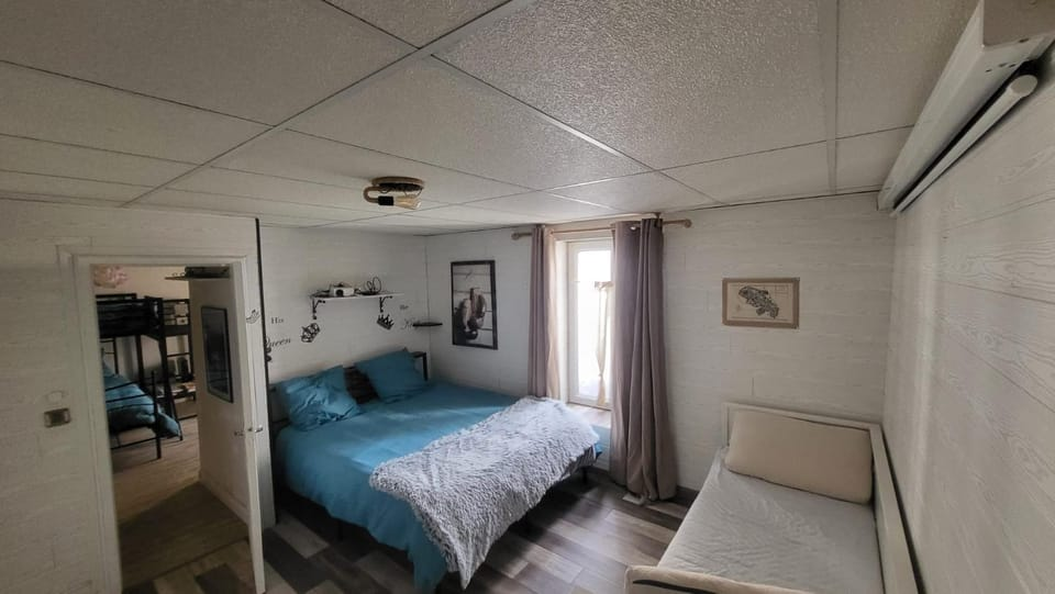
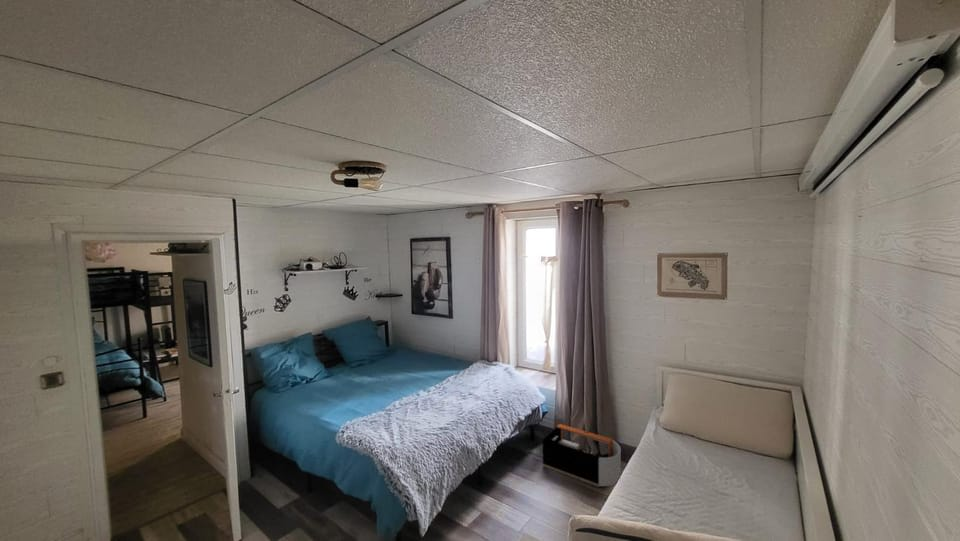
+ storage bin (583, 454)
